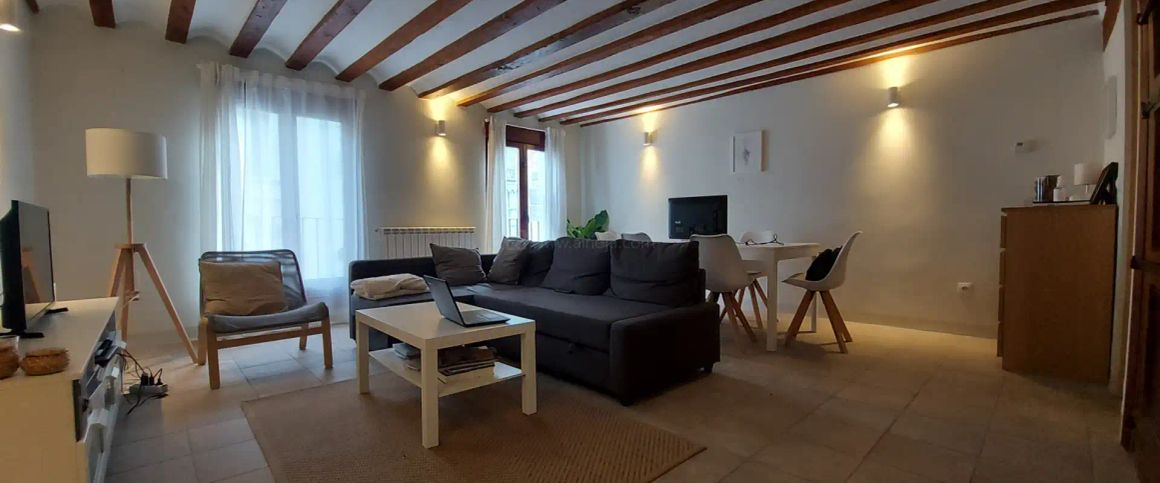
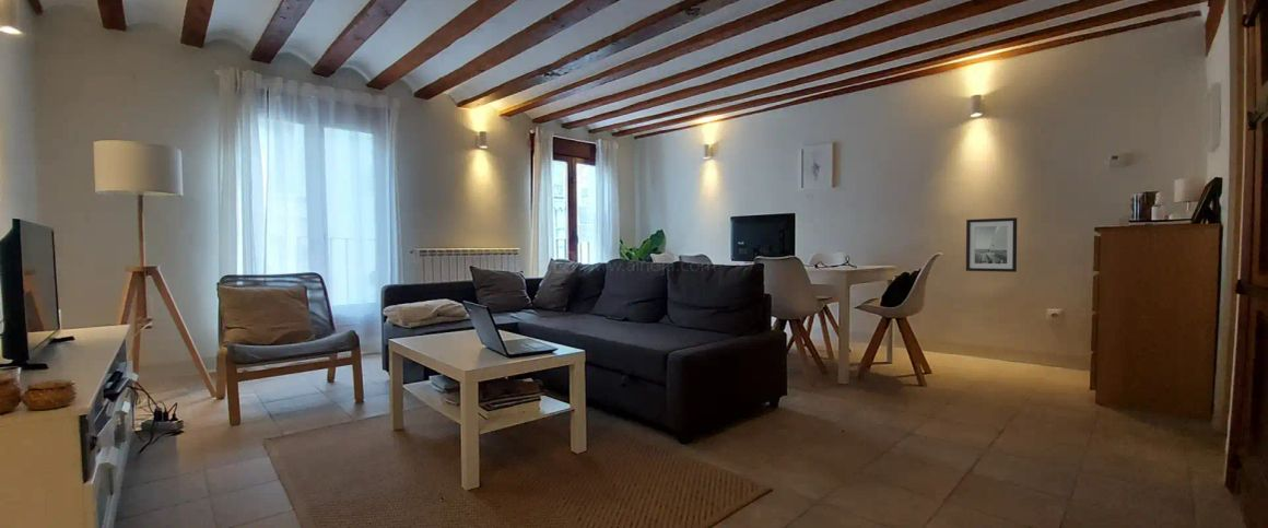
+ wall art (990, 245)
